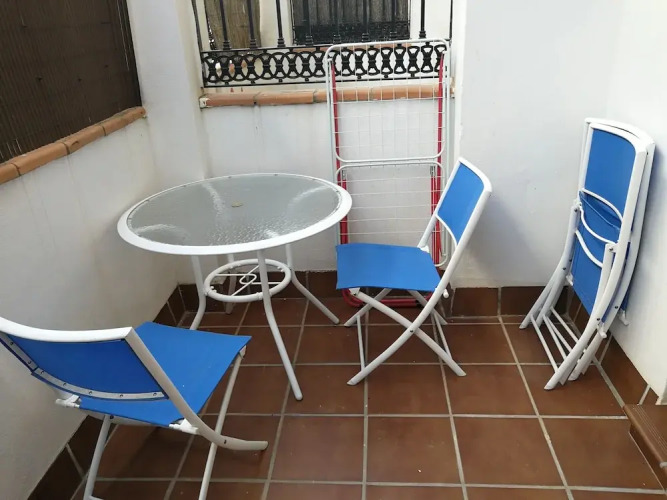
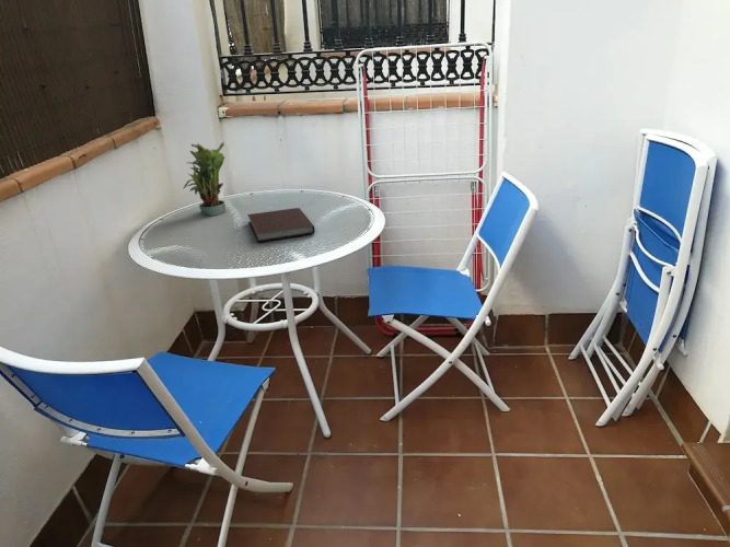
+ potted plant (204, 177)
+ notebook (279, 223)
